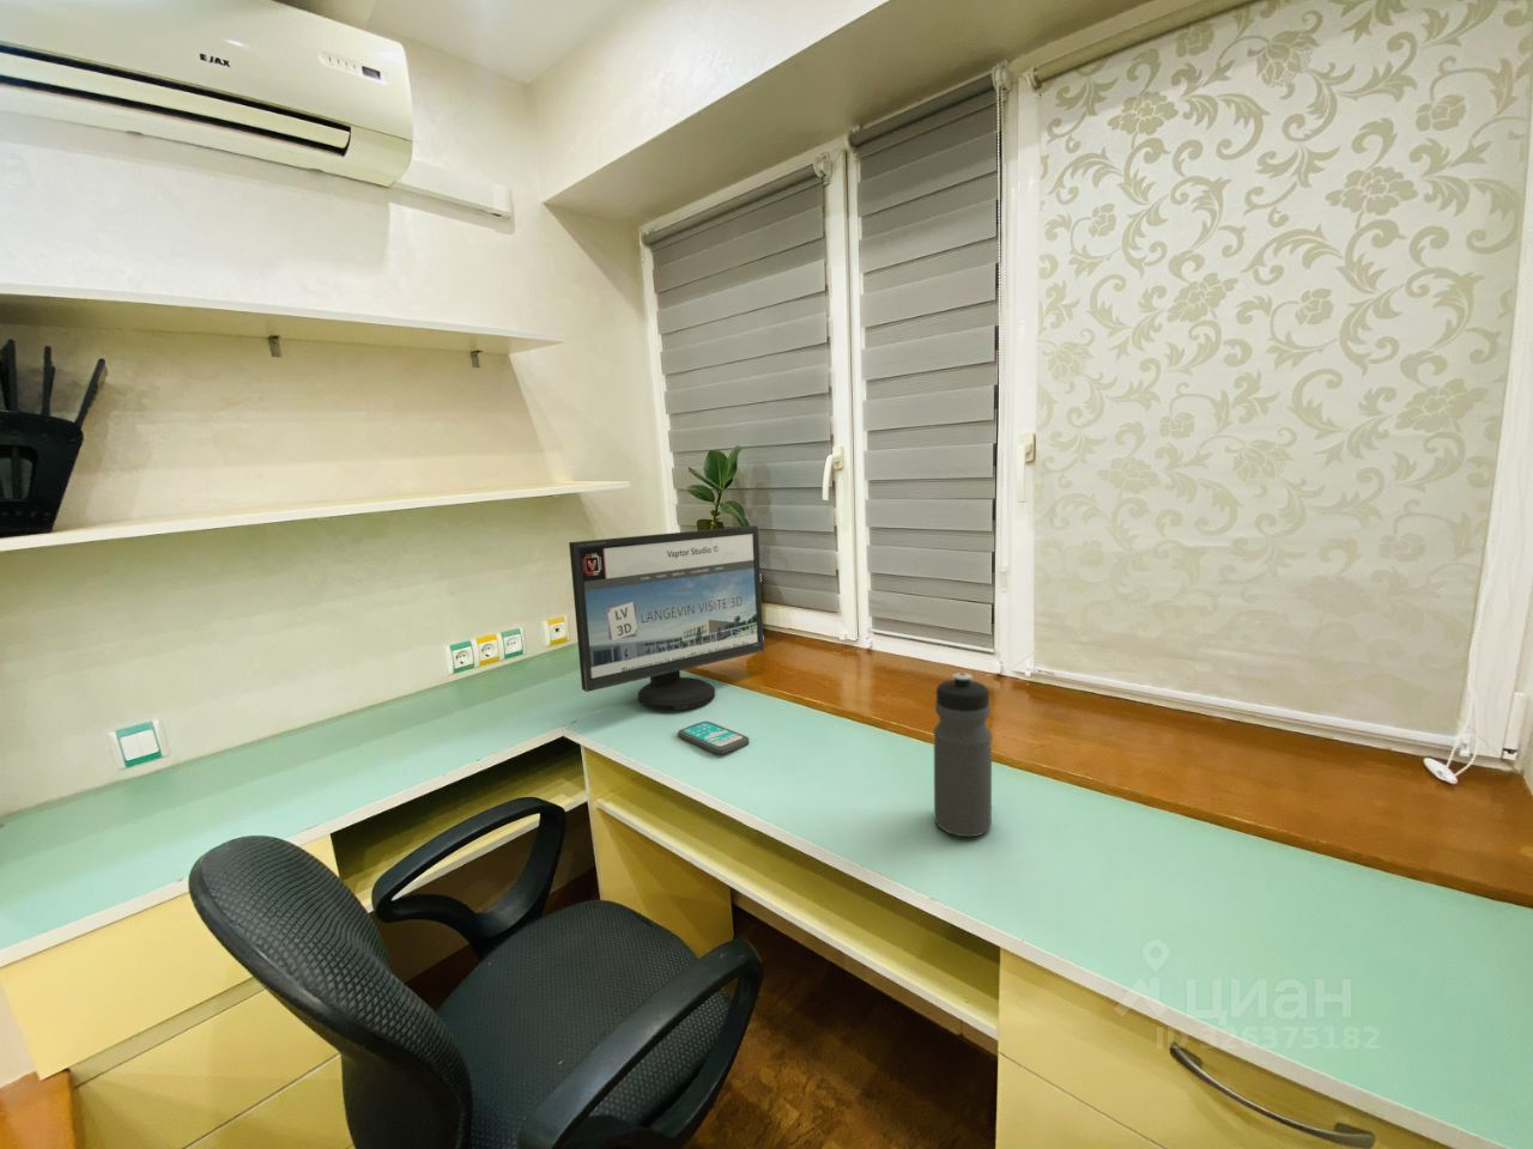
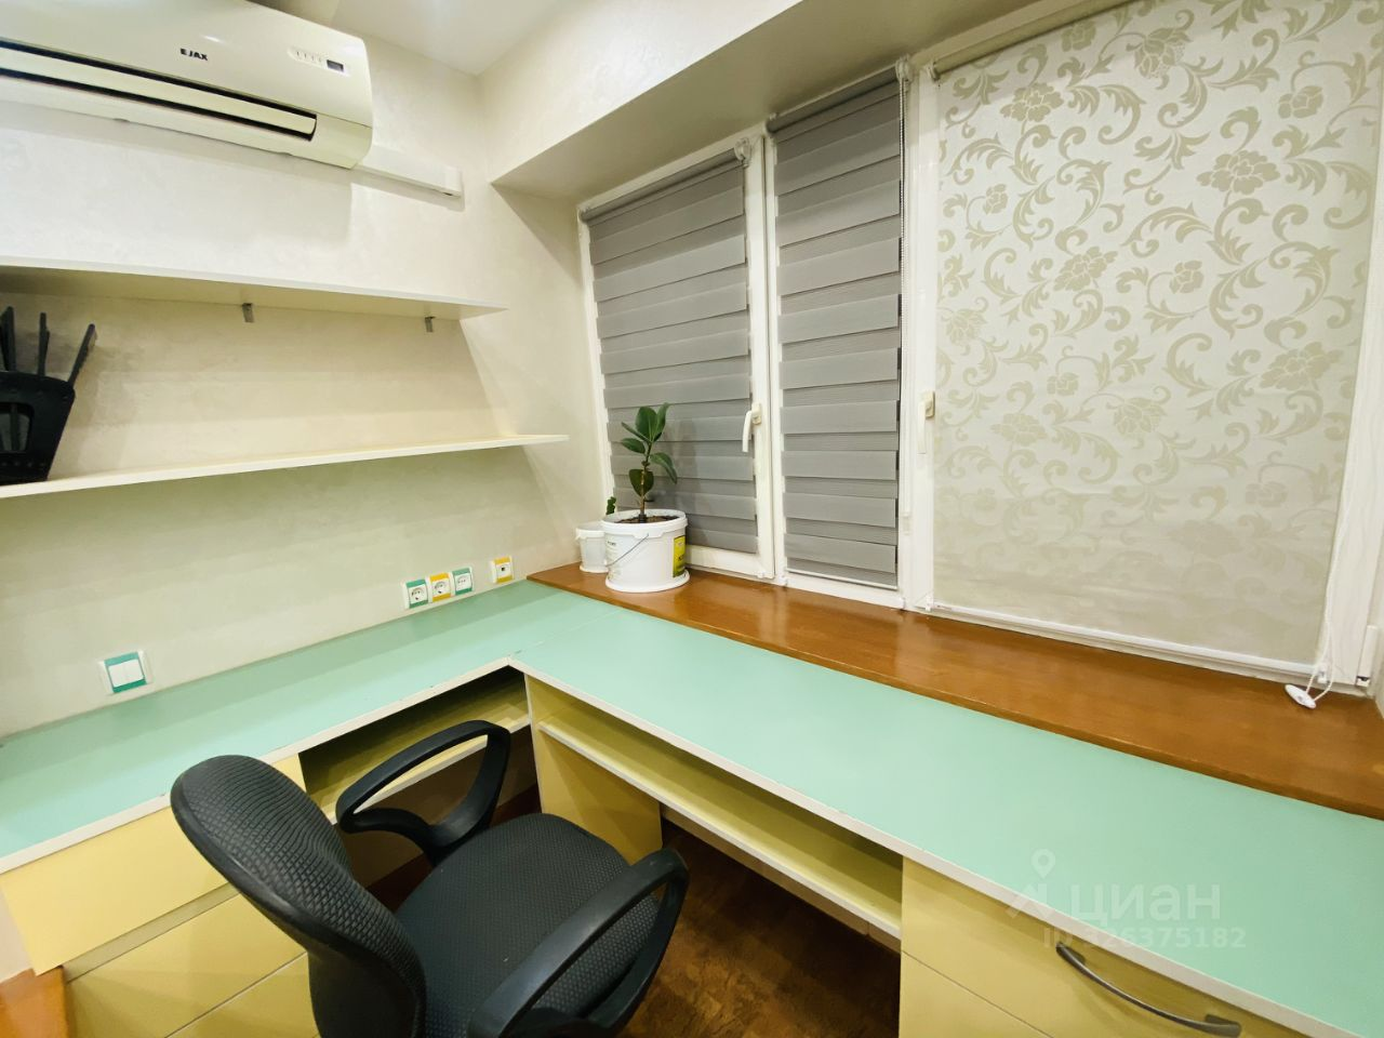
- smartphone (712, 736)
- water bottle (962, 750)
- computer monitor (670, 616)
